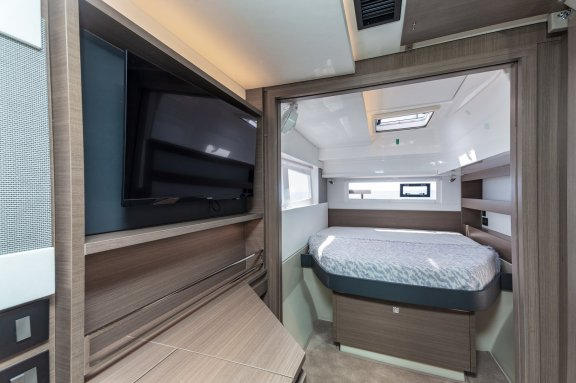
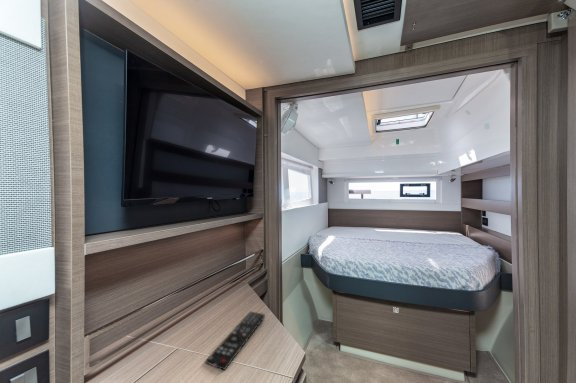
+ remote control (239, 335)
